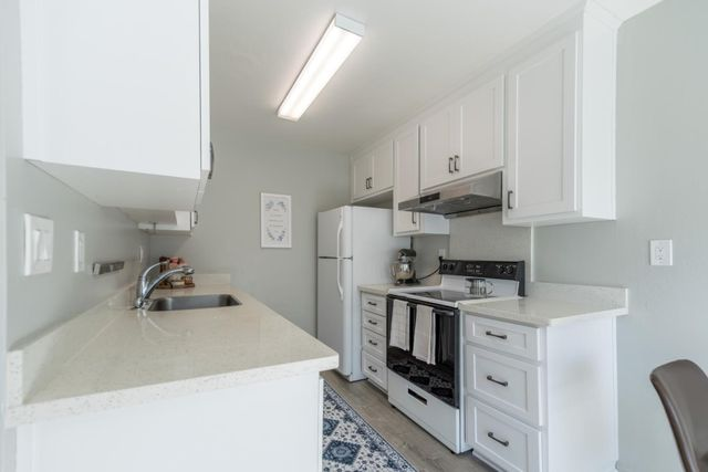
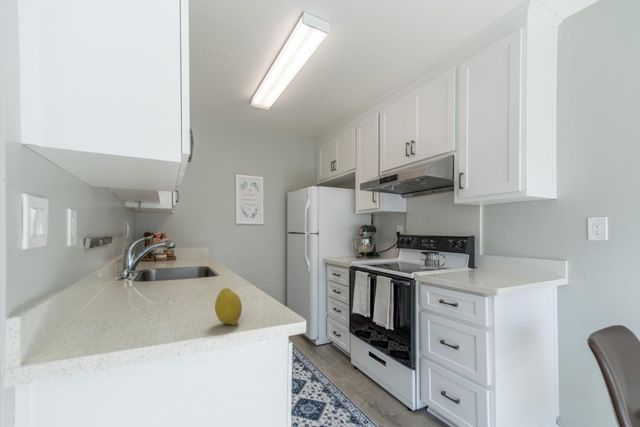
+ fruit (228, 305)
